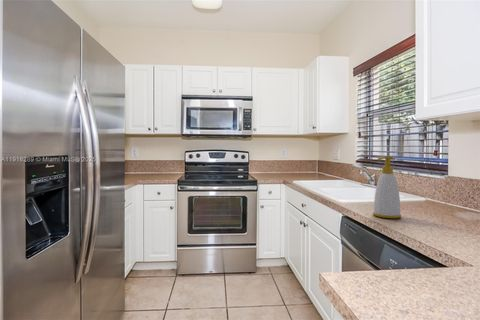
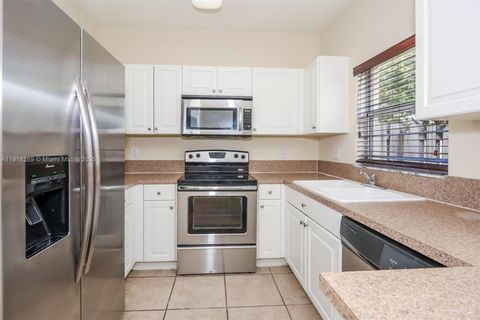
- soap bottle (387, 186)
